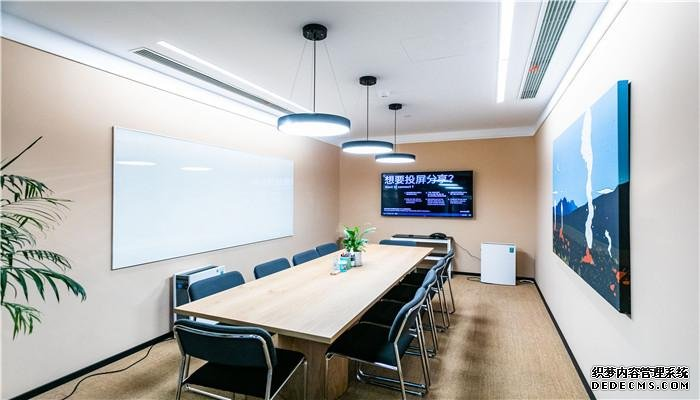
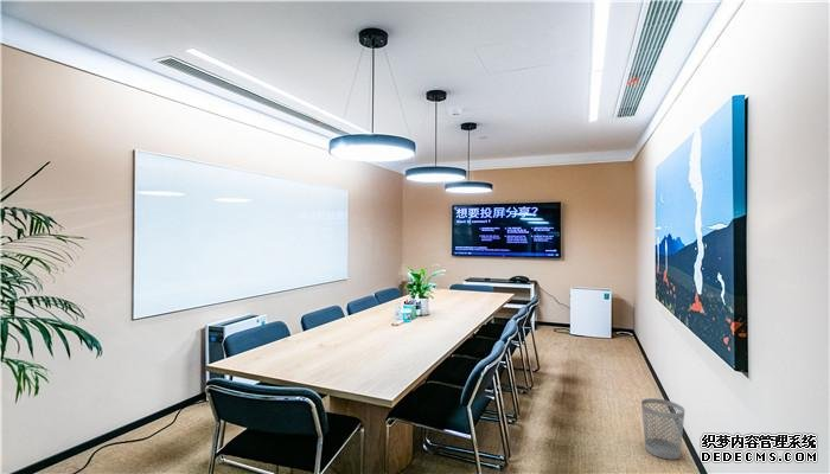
+ wastebasket (662, 428)
